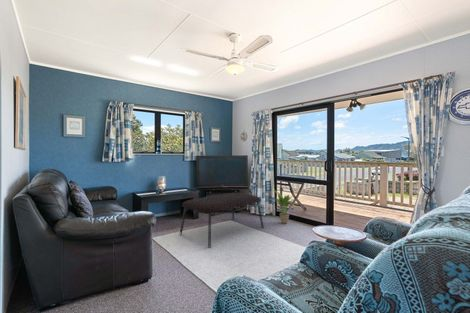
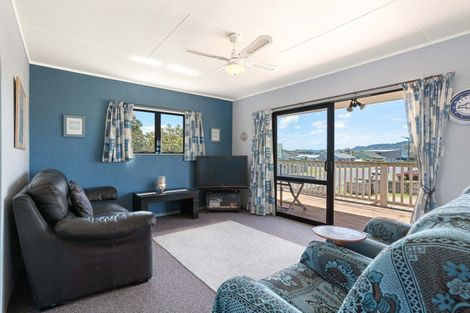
- coffee table (223, 213)
- potted plant (283, 206)
